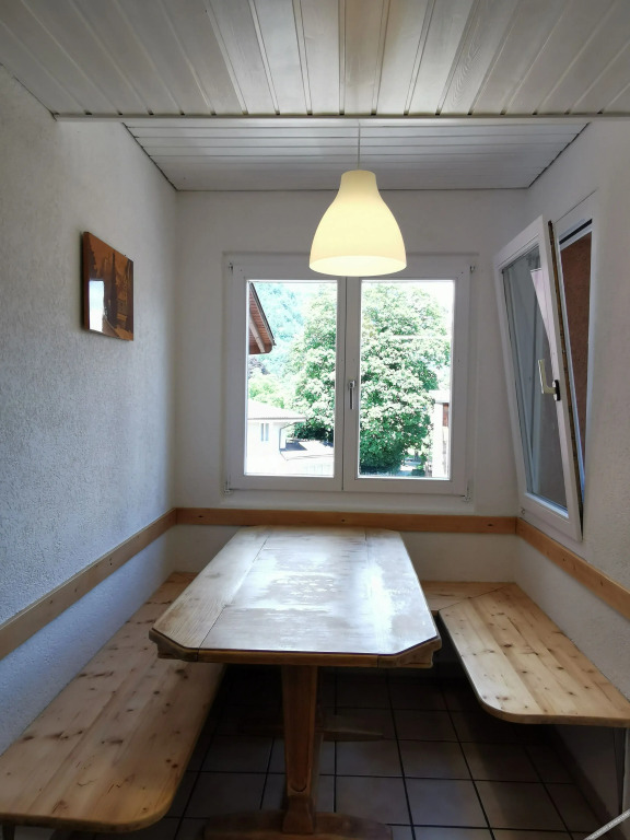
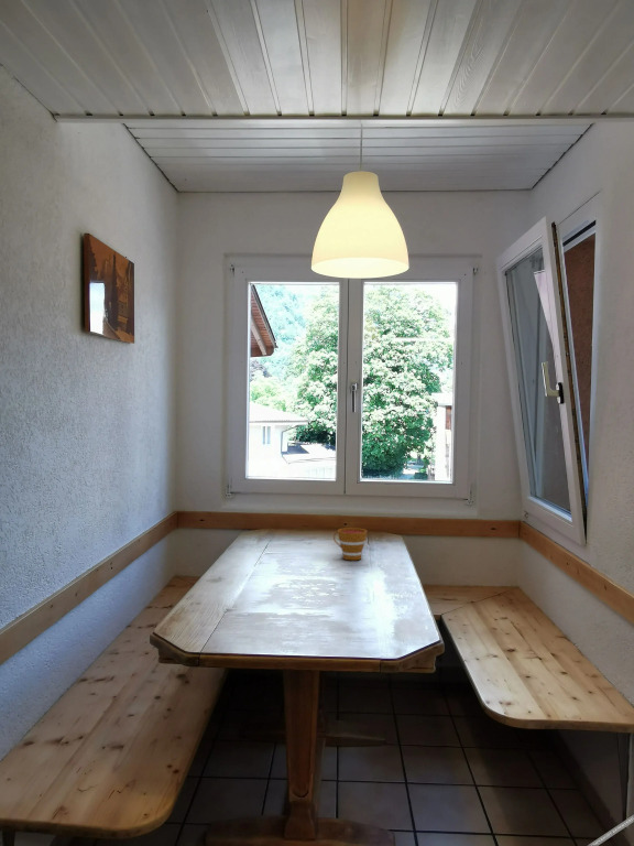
+ cup (349, 543)
